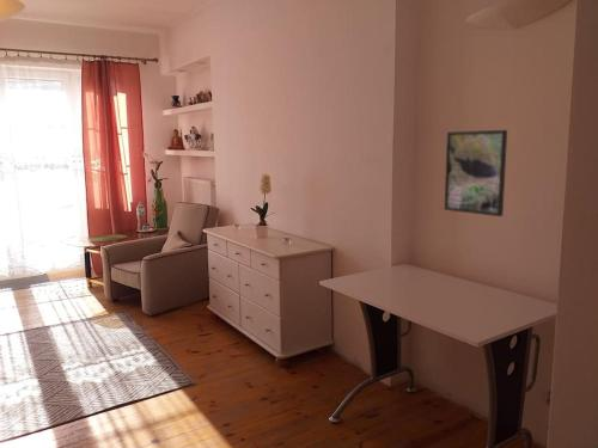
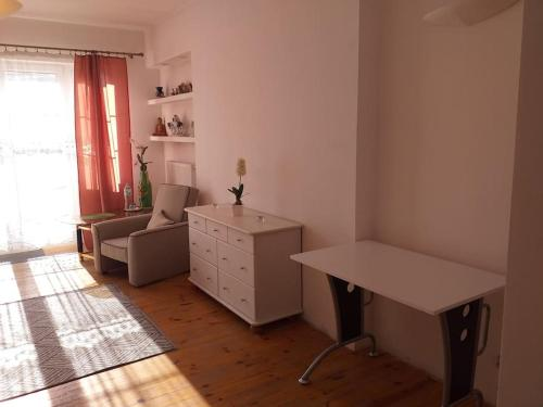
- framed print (474, 172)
